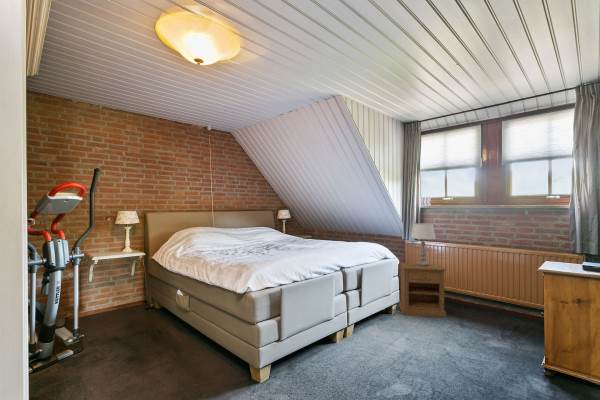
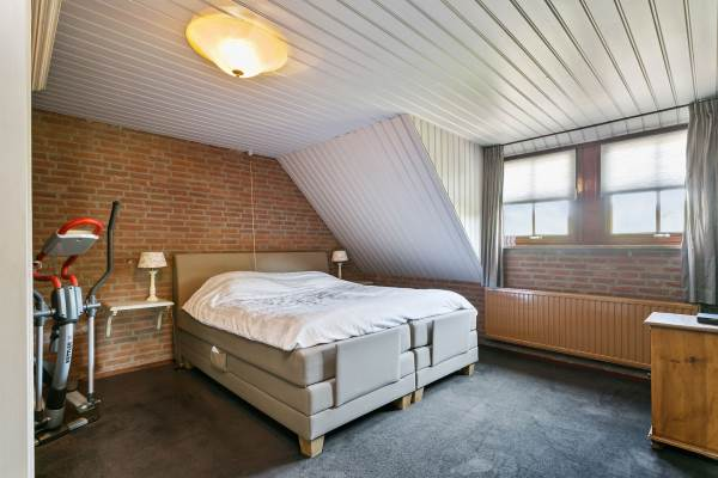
- table lamp (423, 244)
- nightstand (421, 288)
